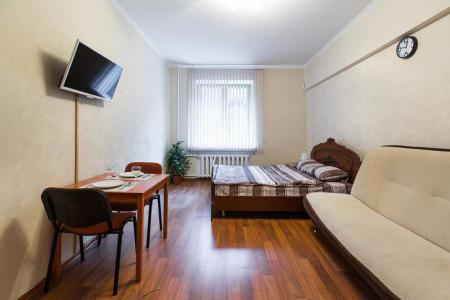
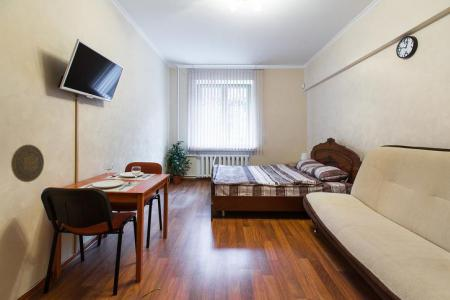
+ decorative plate (30, 163)
